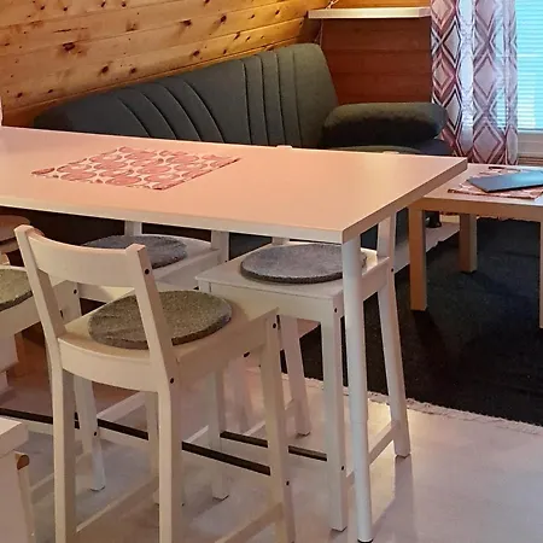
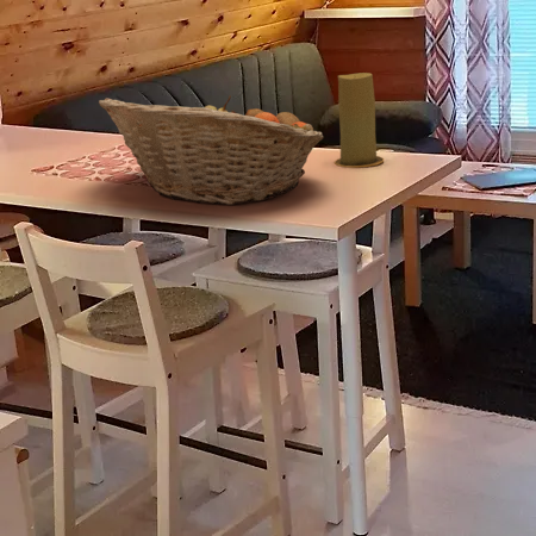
+ candle (356, 118)
+ fruit basket (211, 138)
